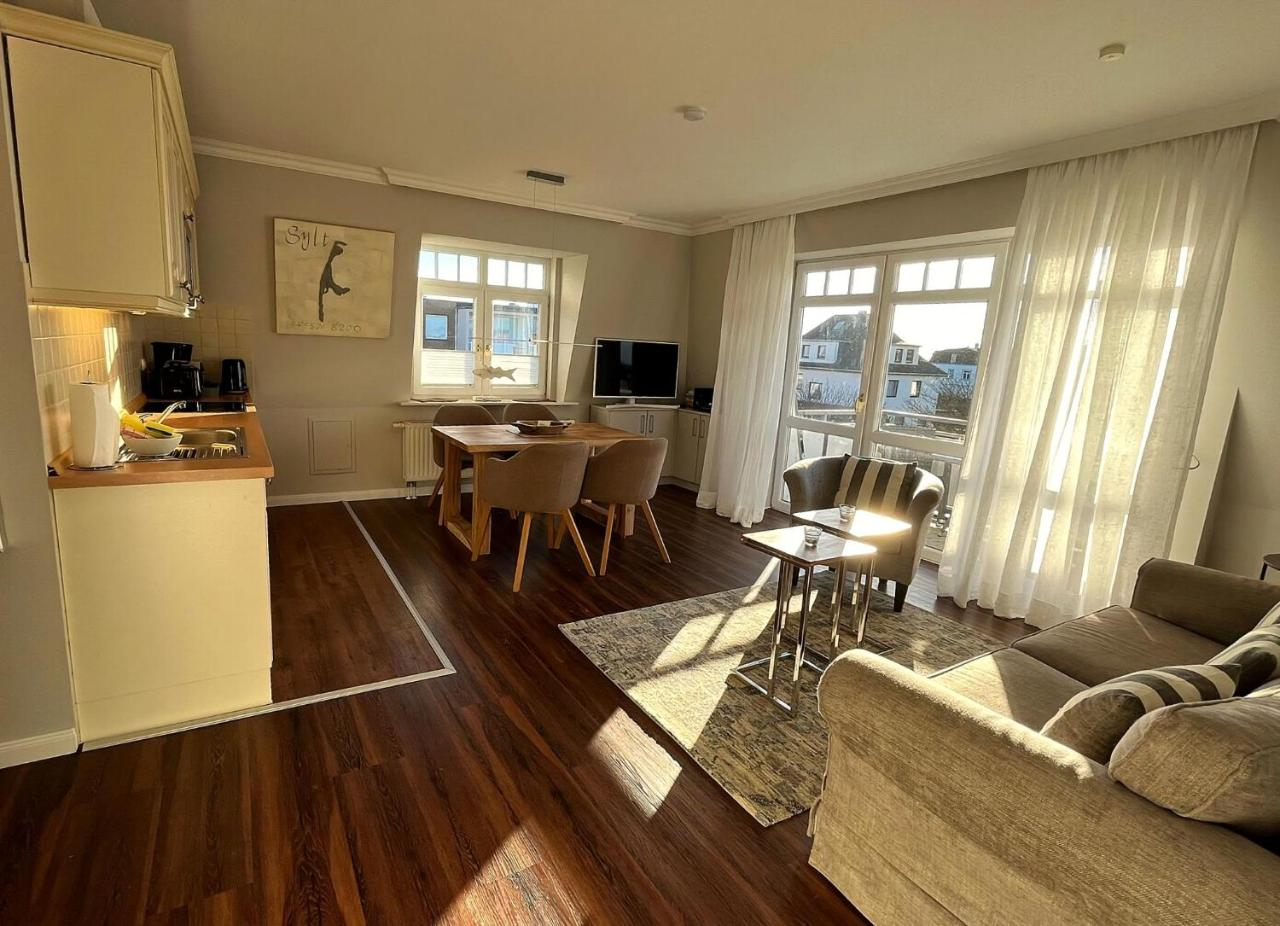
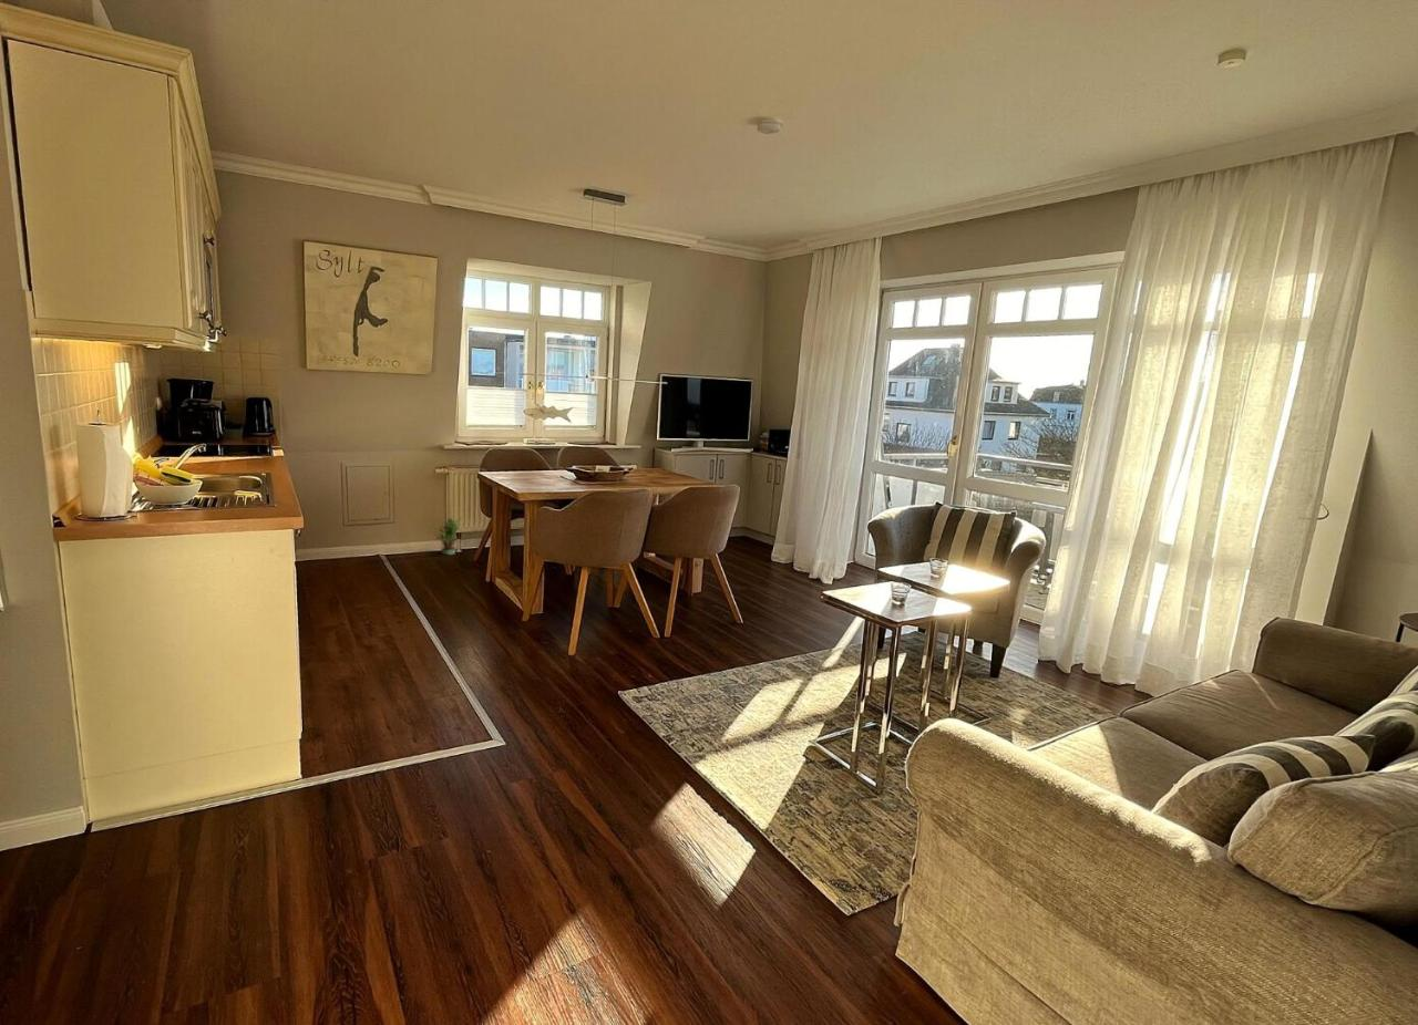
+ potted plant (448, 535)
